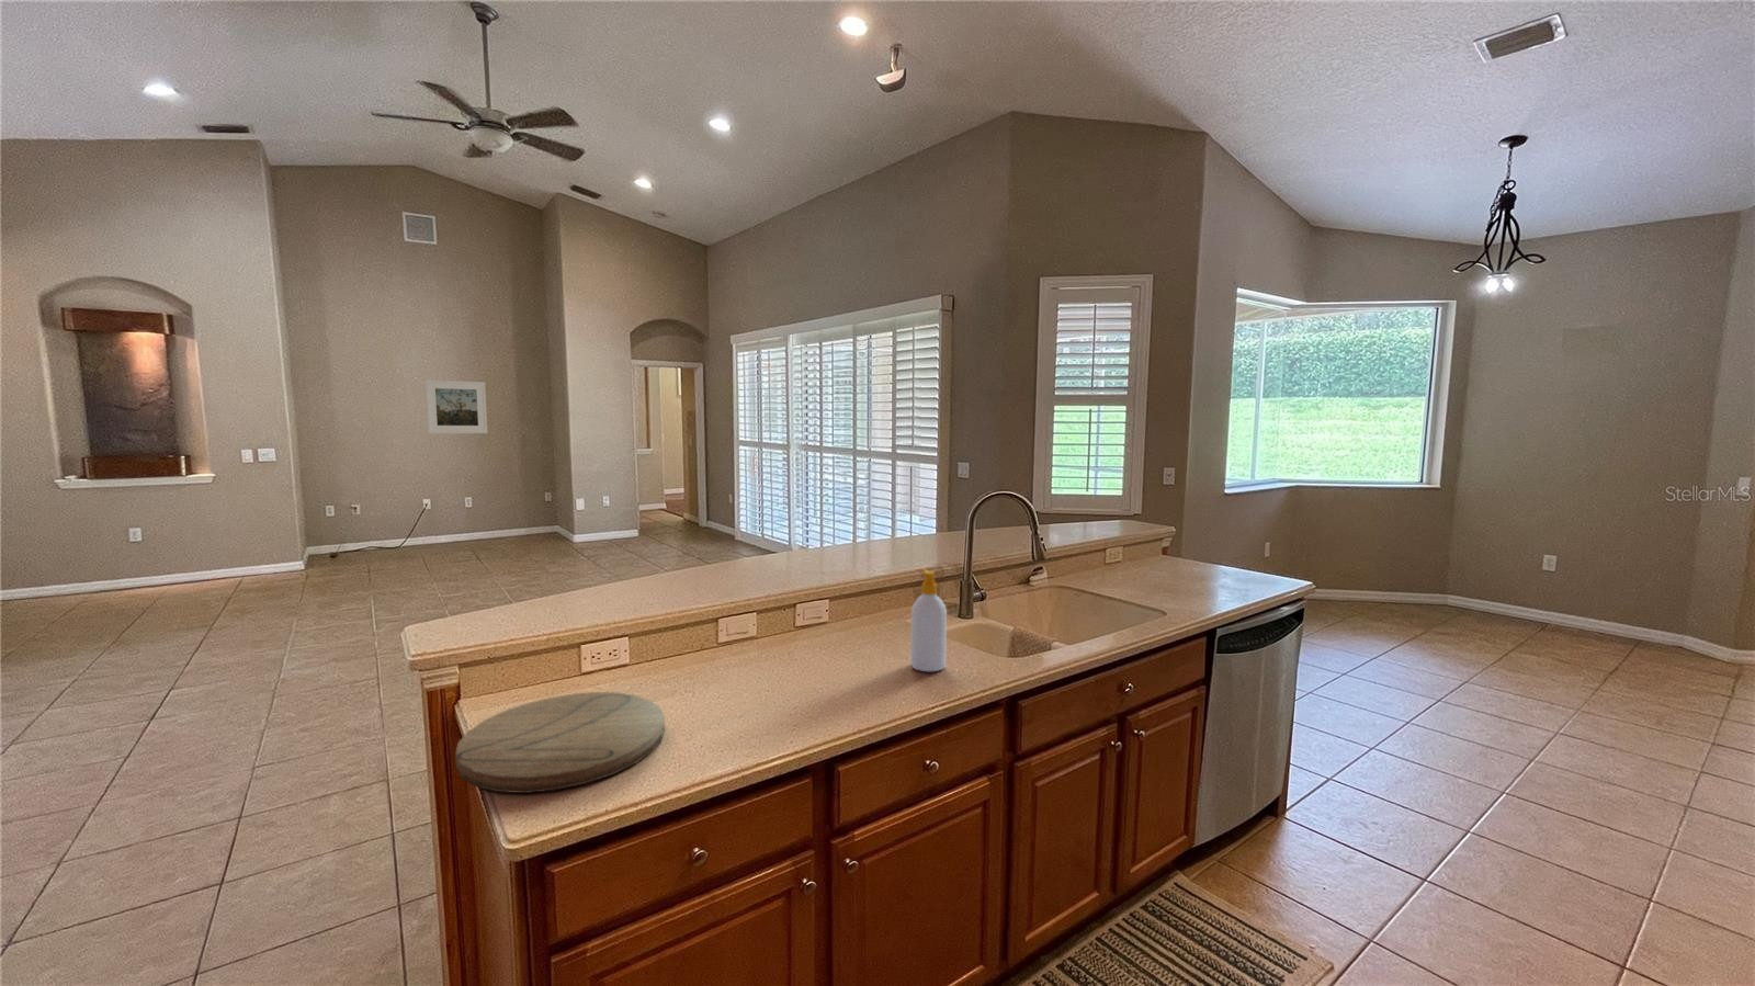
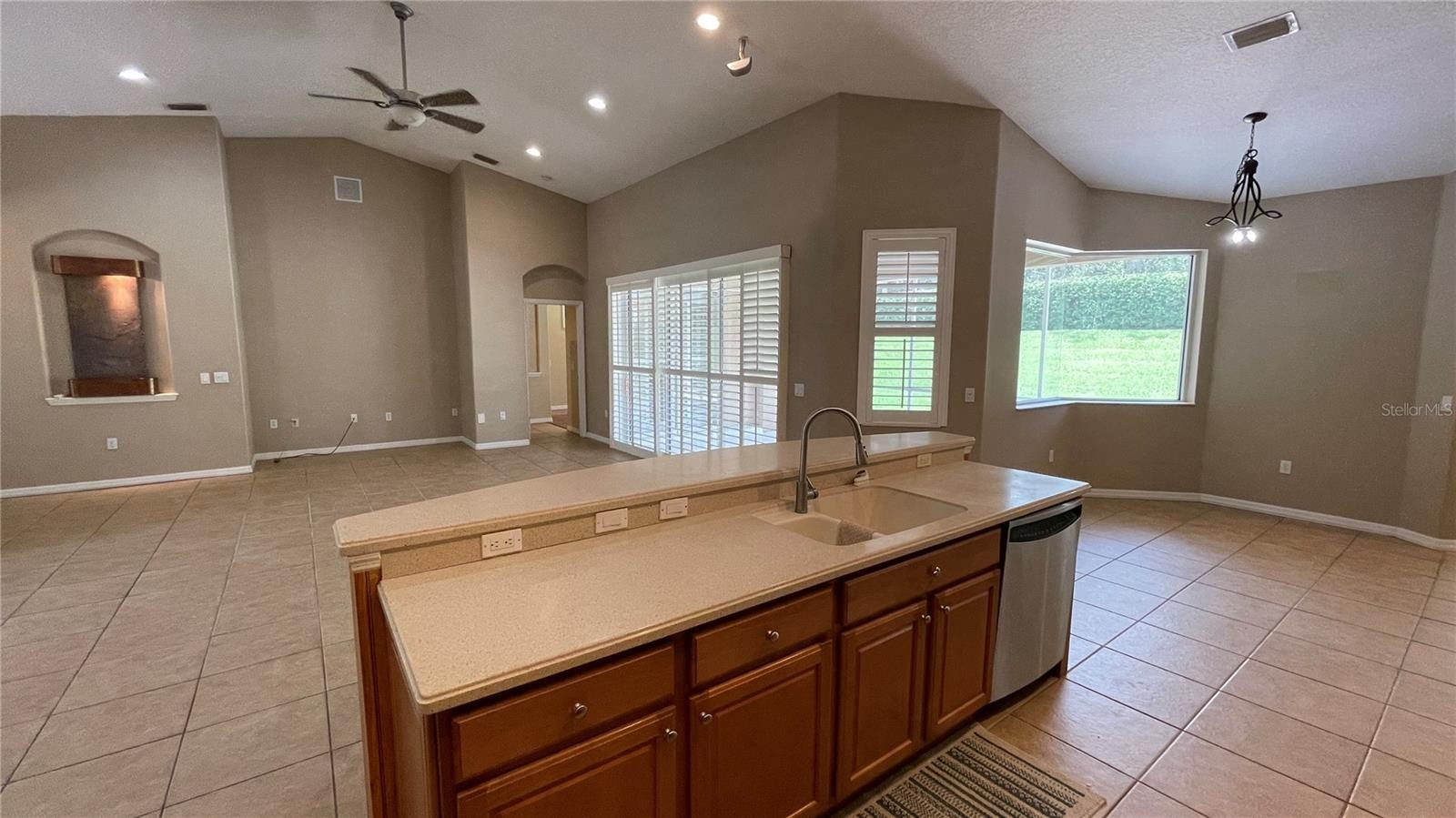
- soap bottle (928, 618)
- cutting board (567, 735)
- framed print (457, 407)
